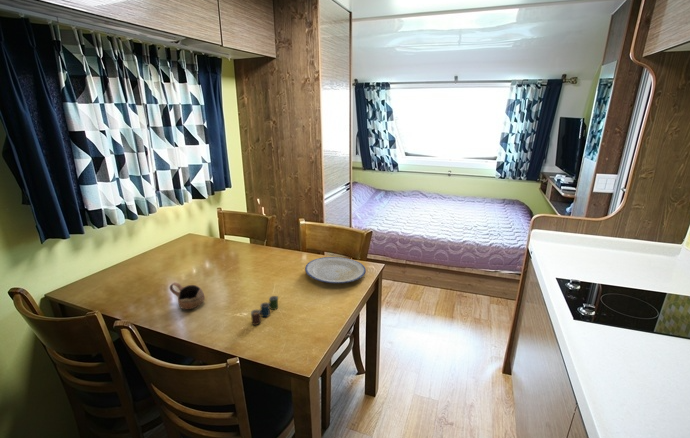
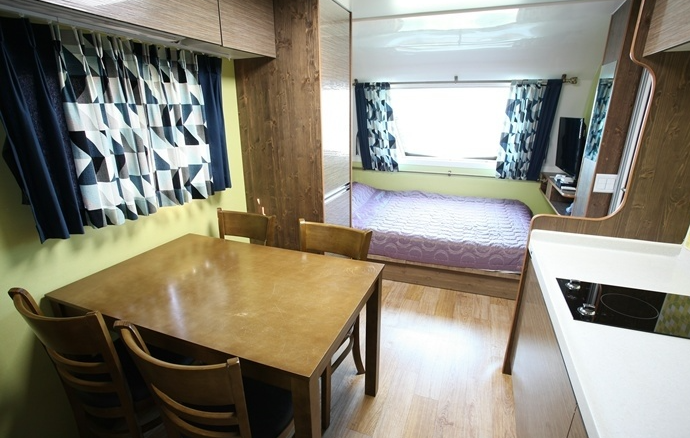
- cup (265, 305)
- plate (335, 270)
- cup (188, 293)
